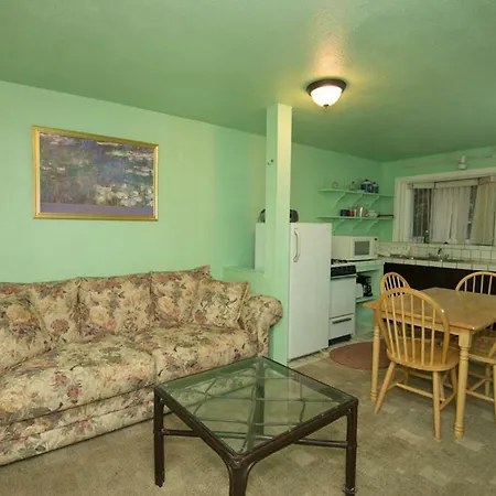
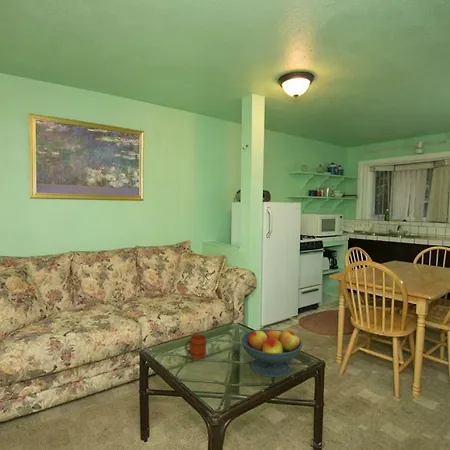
+ fruit bowl (271, 349)
+ mug (195, 346)
